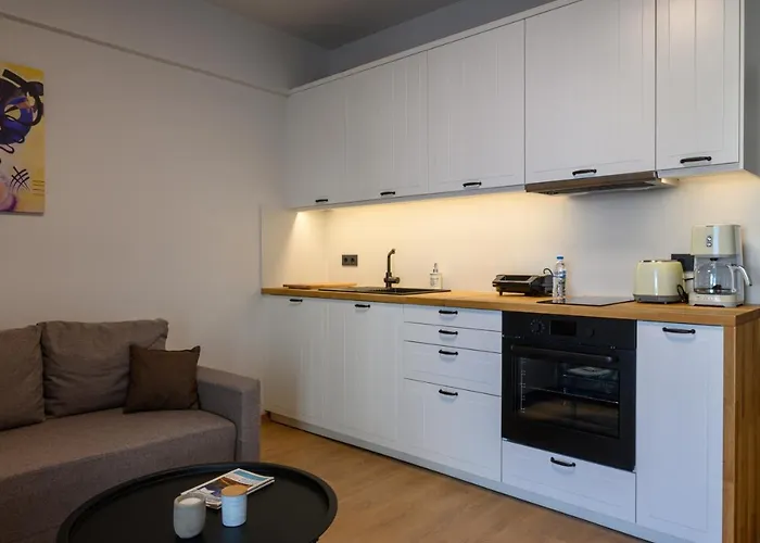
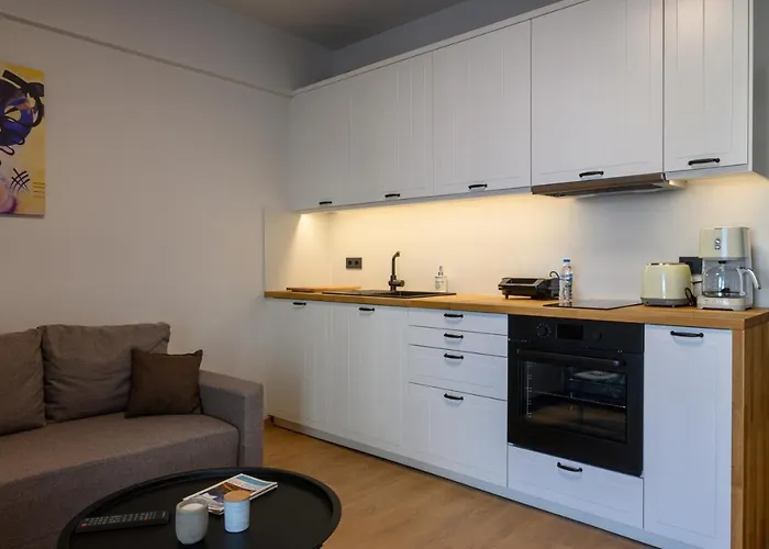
+ remote control (123, 522)
